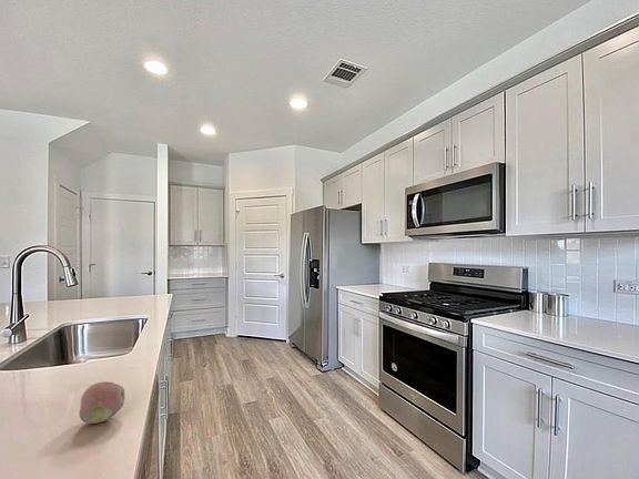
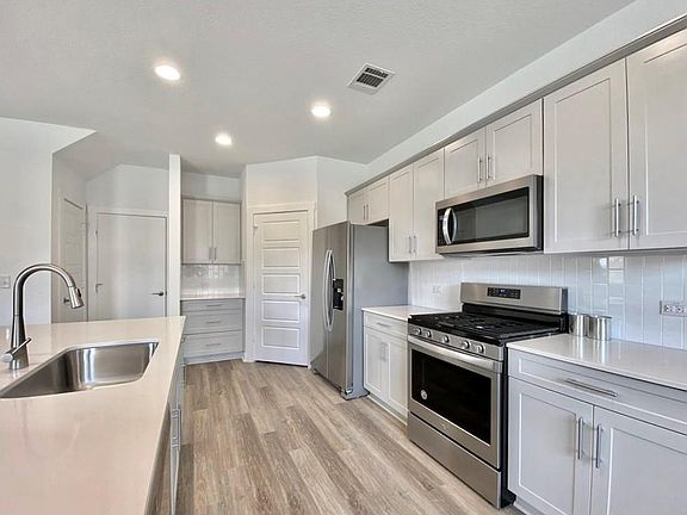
- fruit (103, 401)
